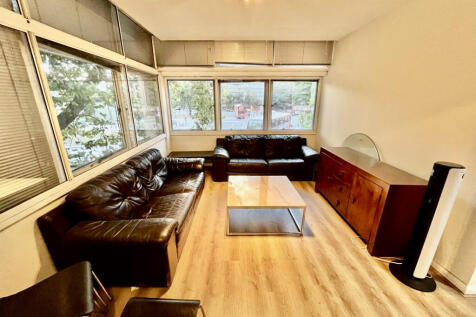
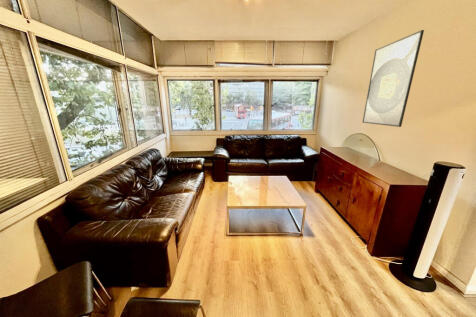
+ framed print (387, 85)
